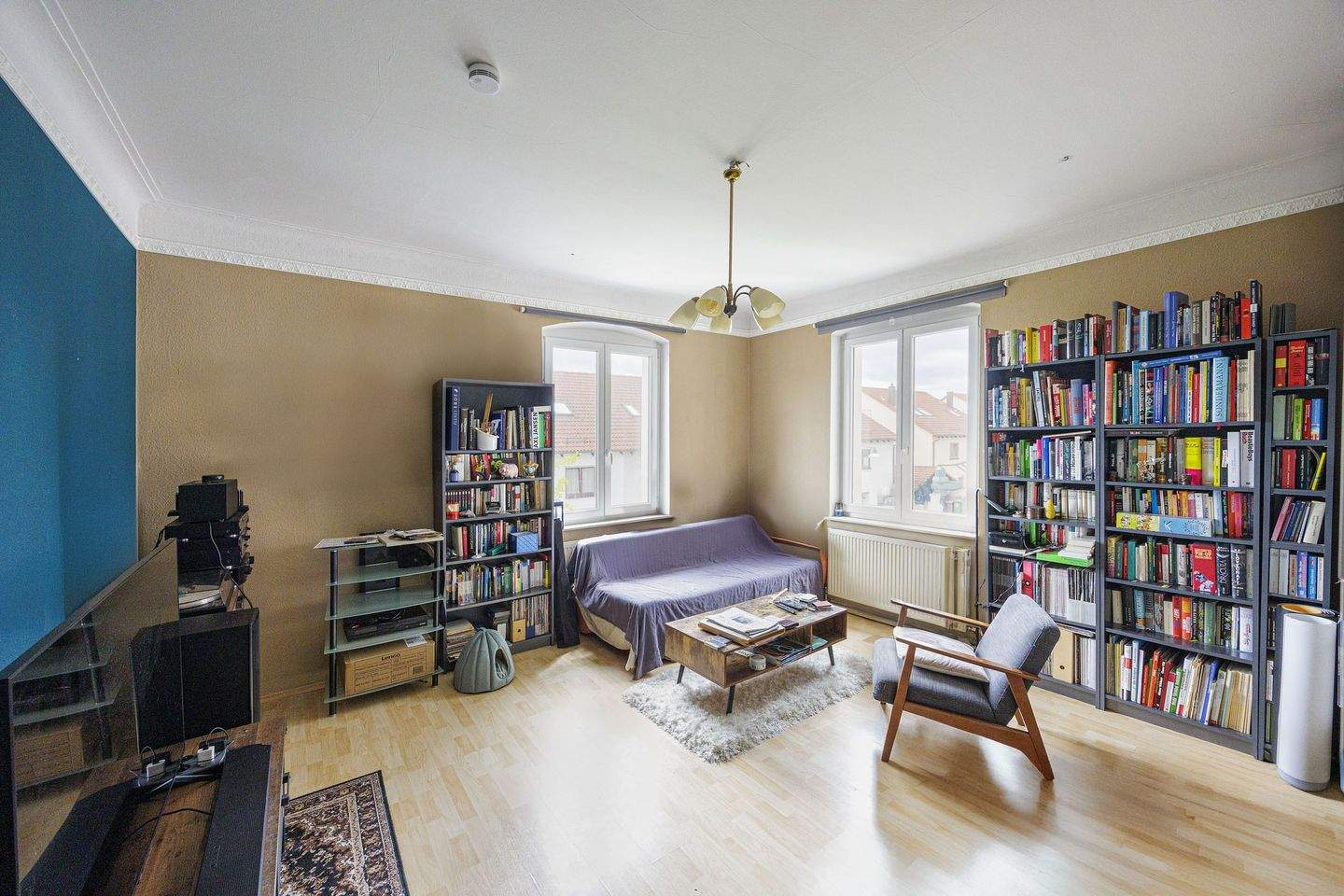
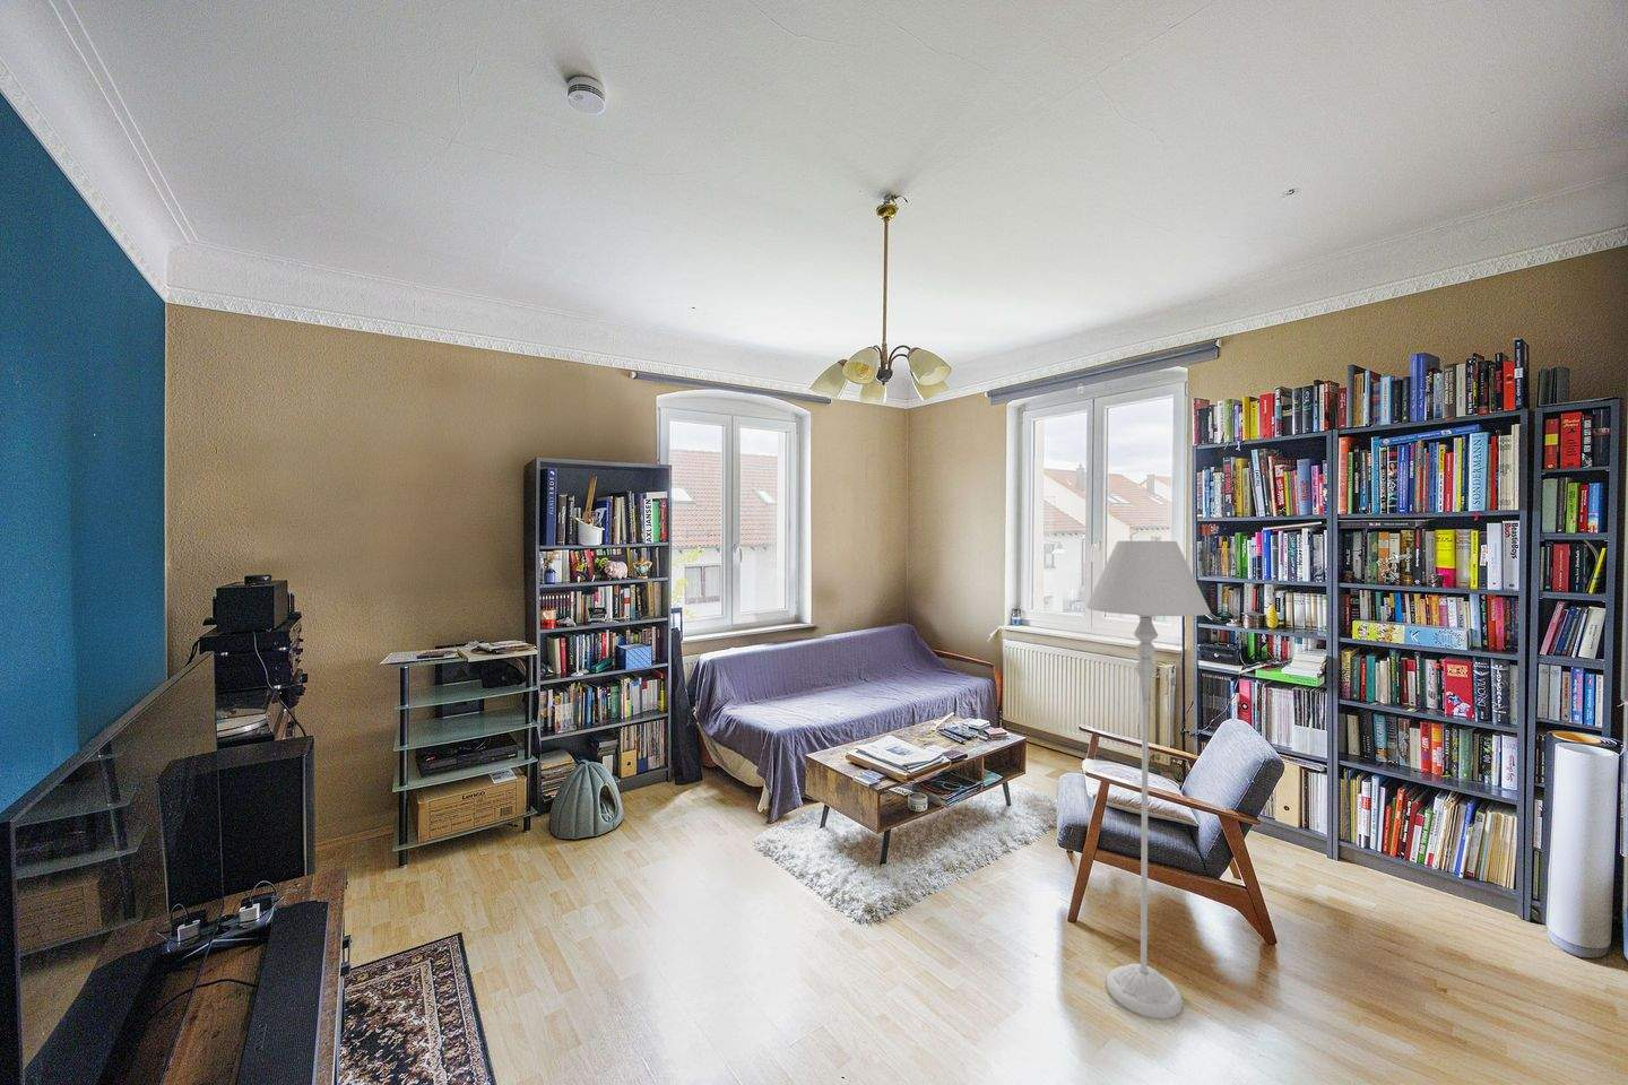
+ floor lamp (1145, 768)
